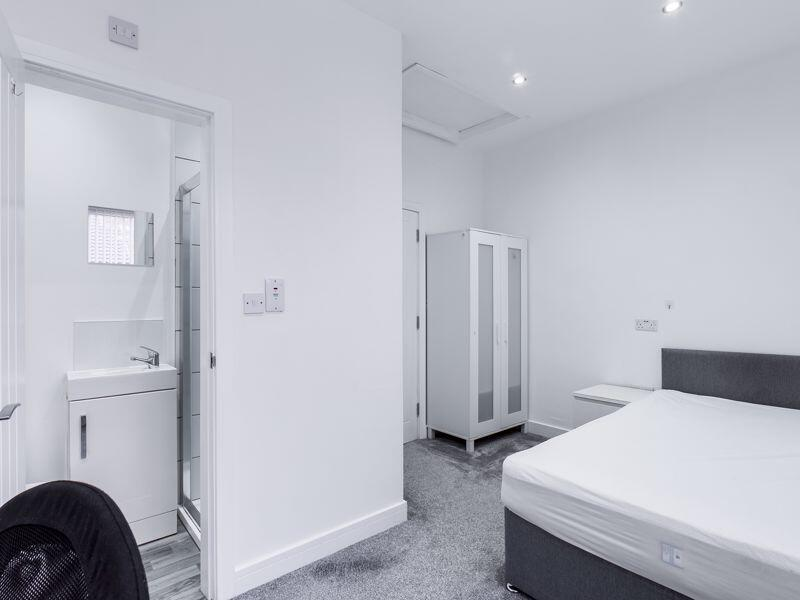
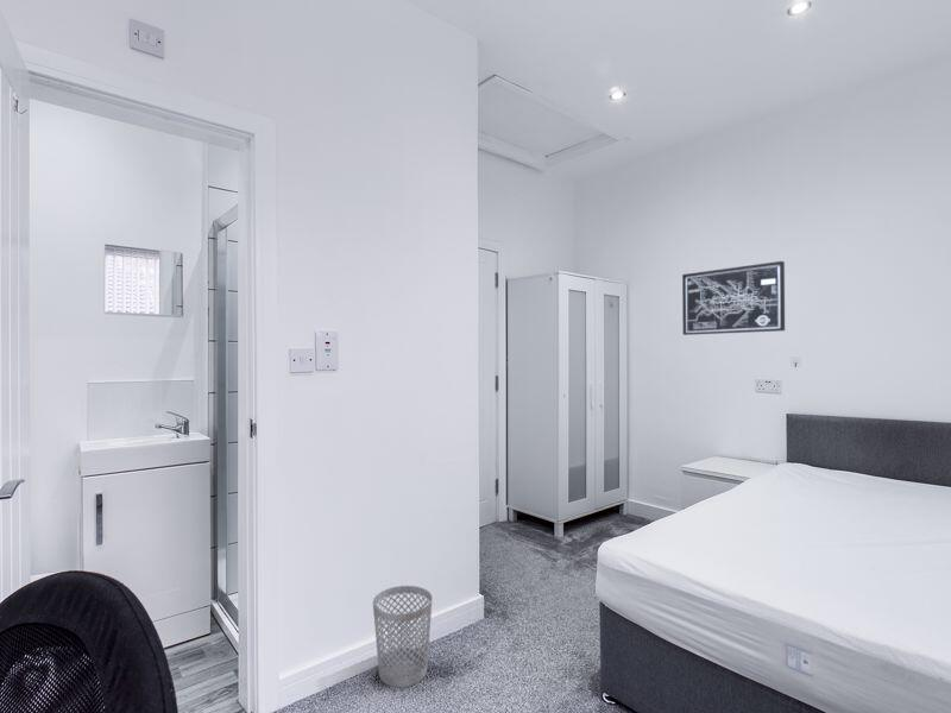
+ wall art (730, 301)
+ wastebasket (403, 635)
